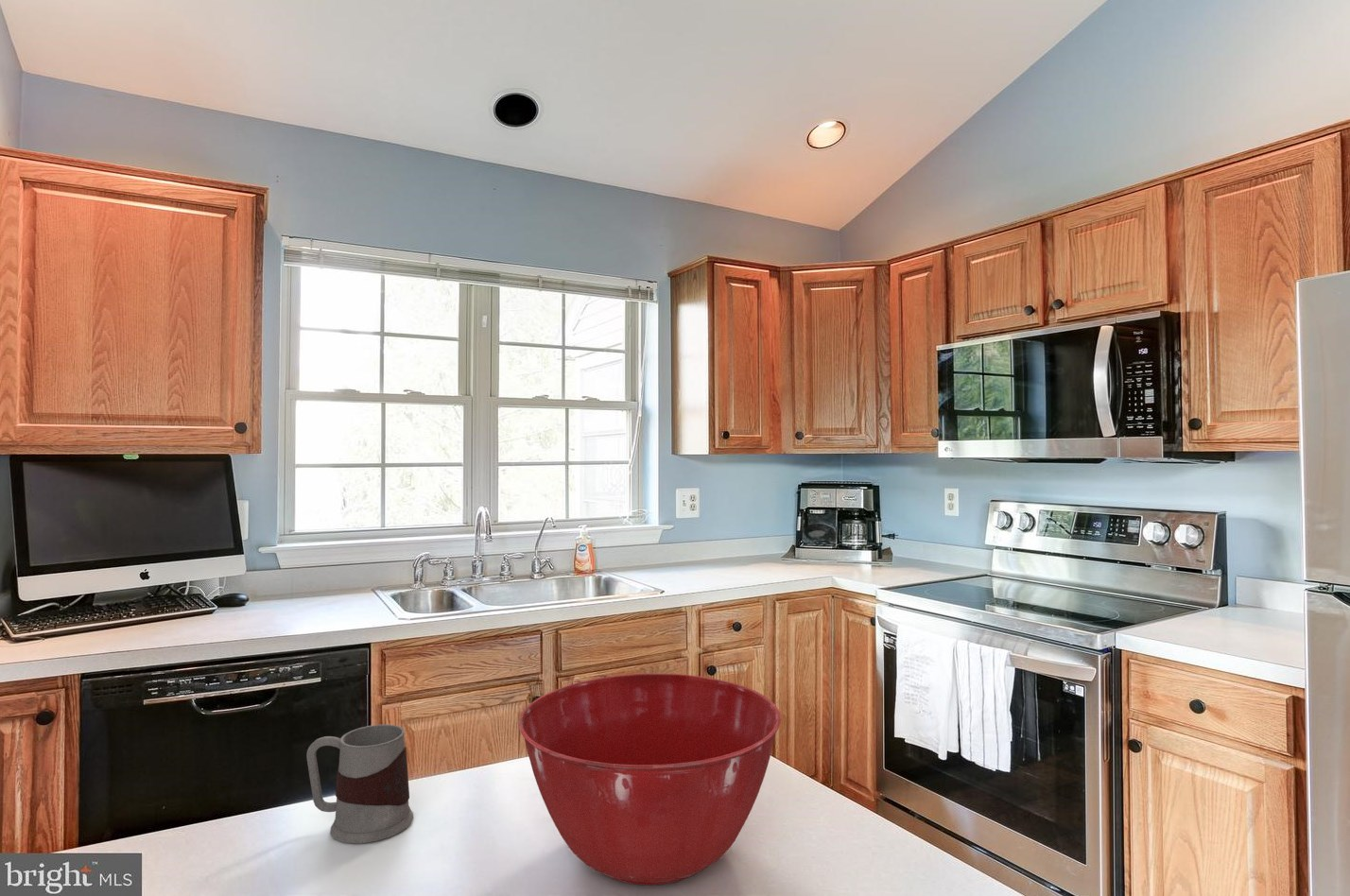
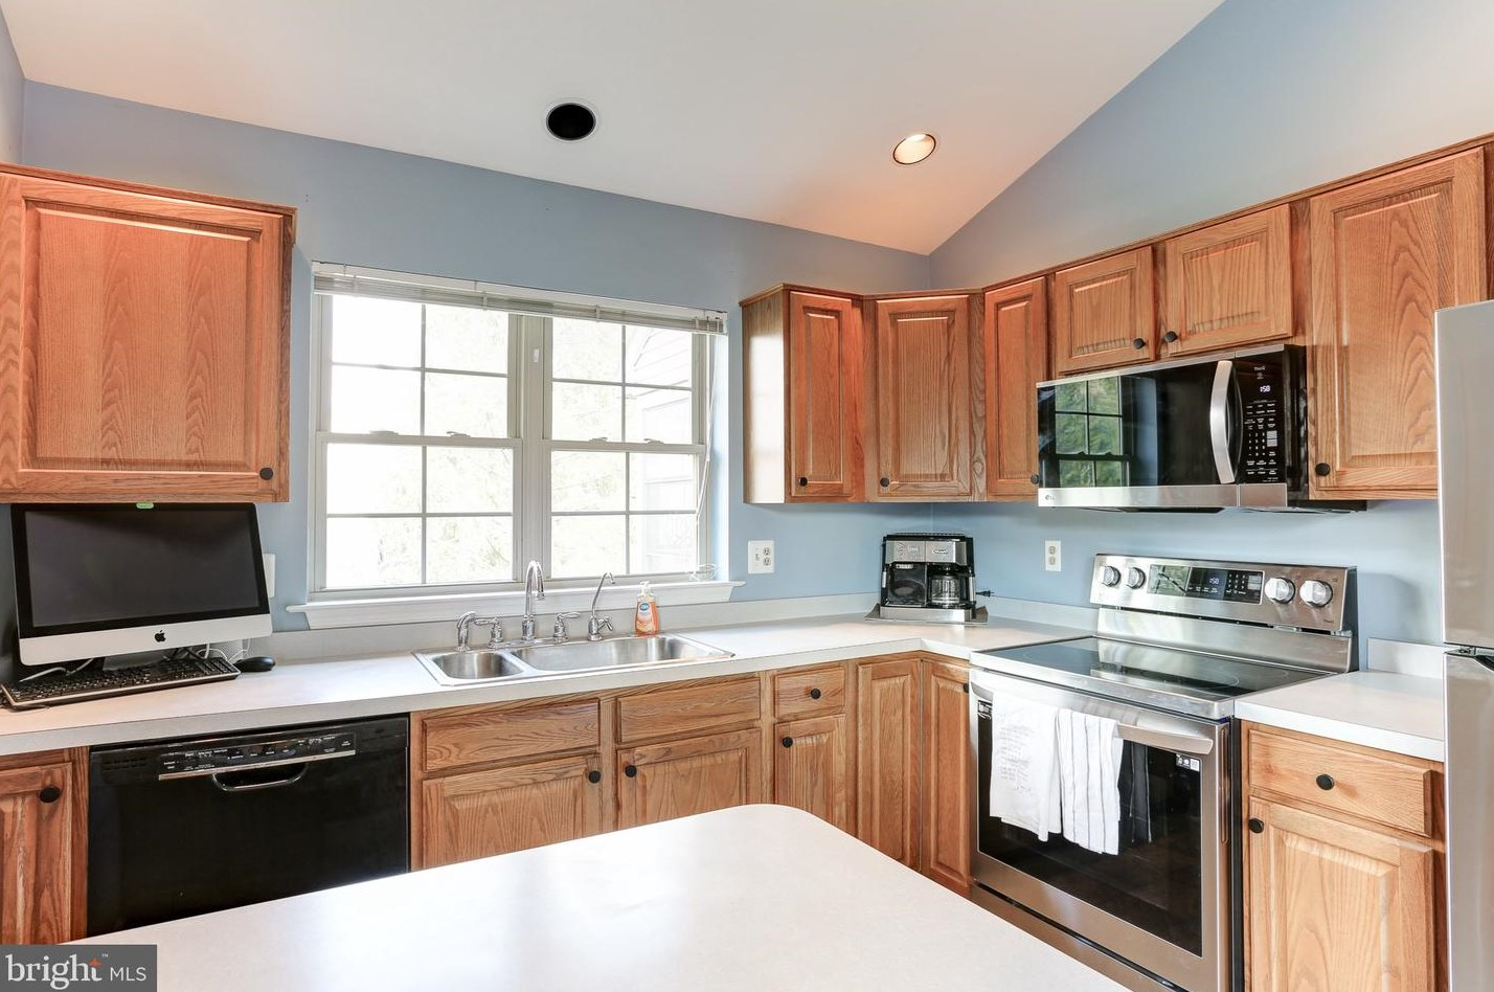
- mixing bowl (650, 780)
- mug (359, 779)
